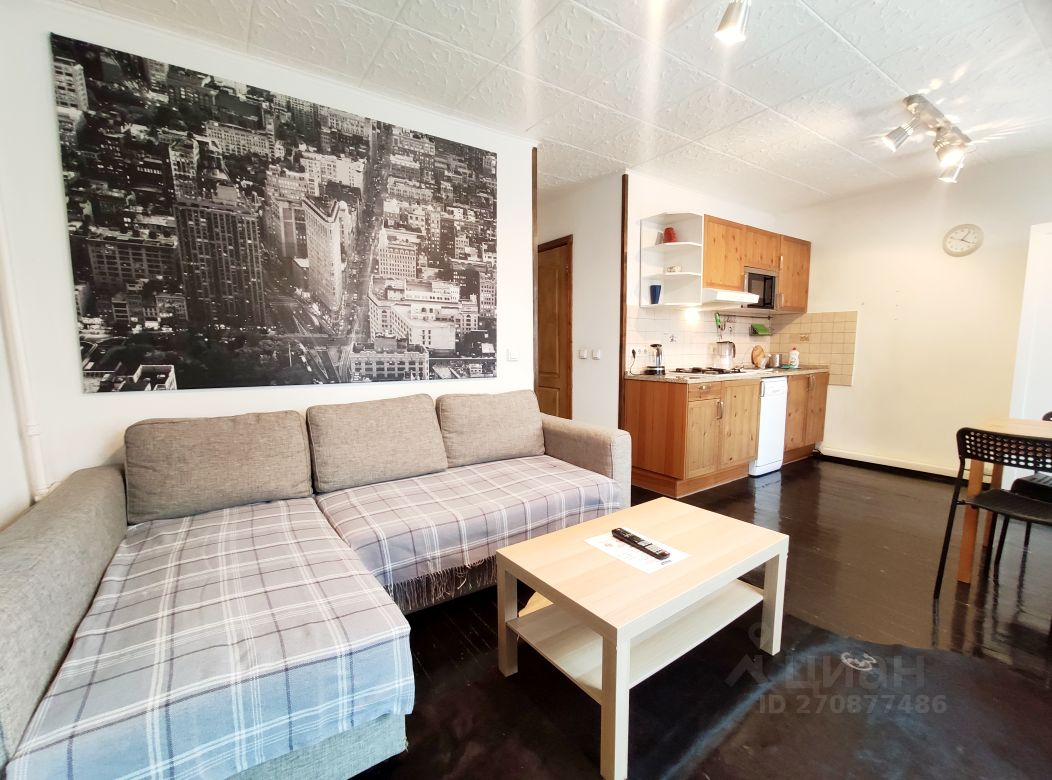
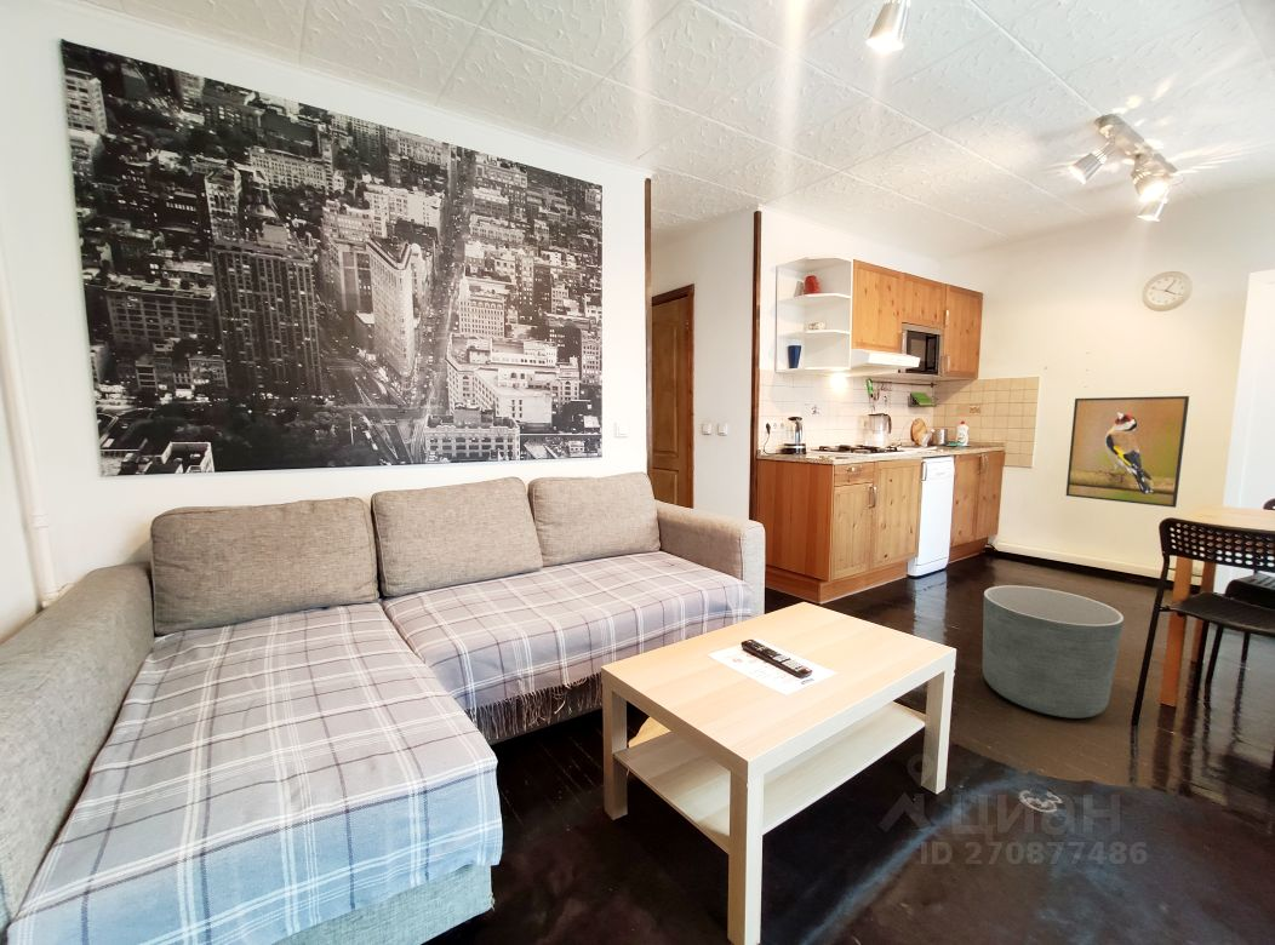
+ planter (1045, 649)
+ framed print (1122, 449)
